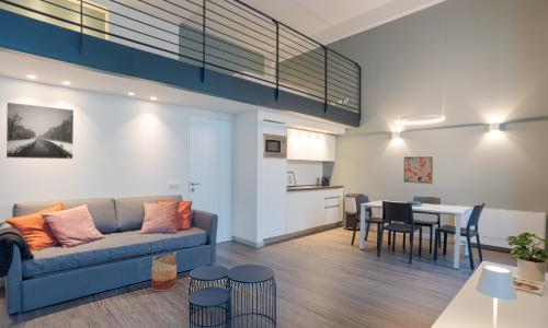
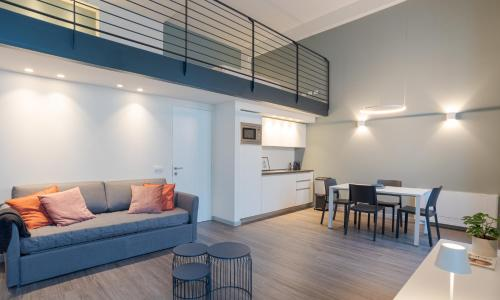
- wall art (418, 169)
- basket (163, 270)
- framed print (42, 132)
